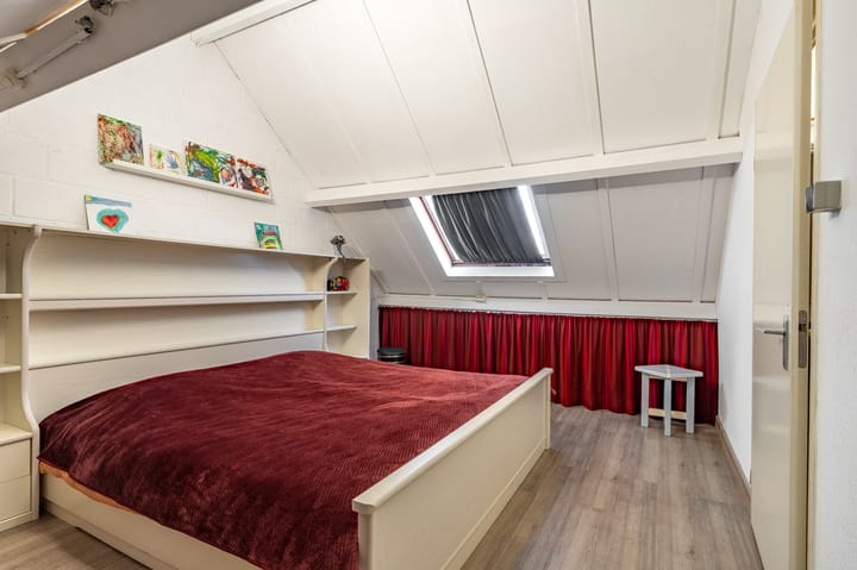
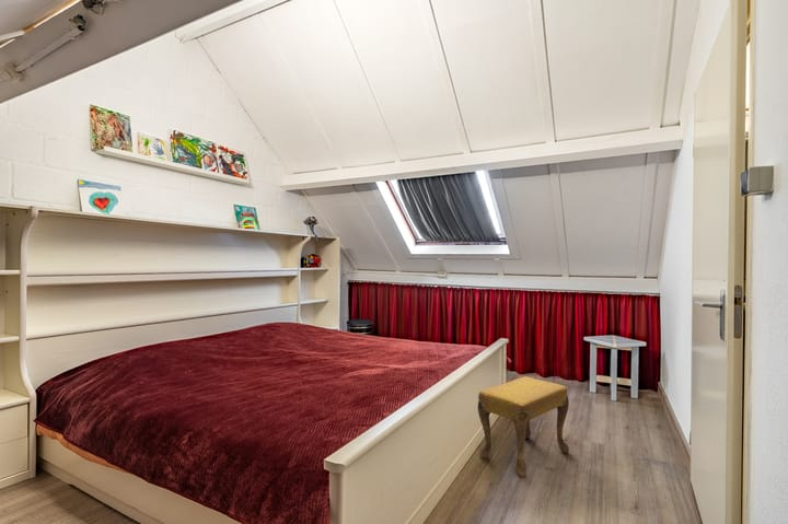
+ footstool (523, 420)
